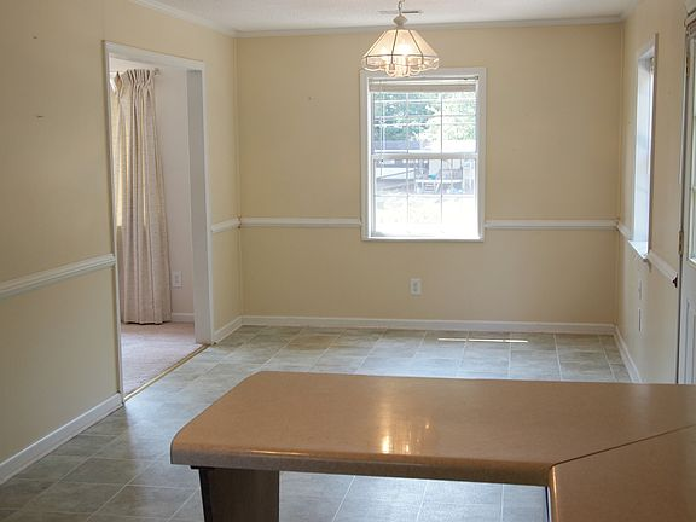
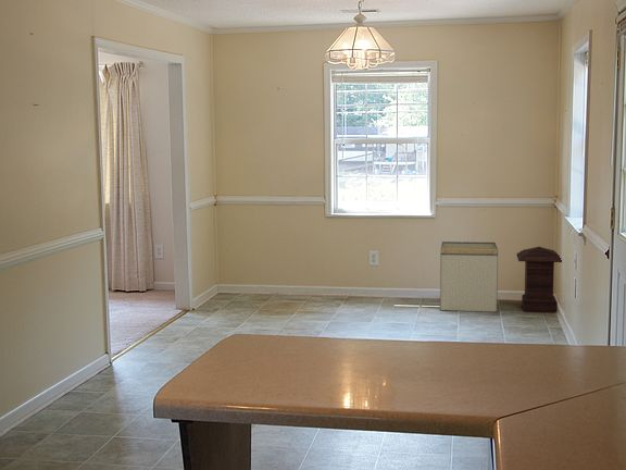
+ storage bin (468, 274)
+ lantern (538, 277)
